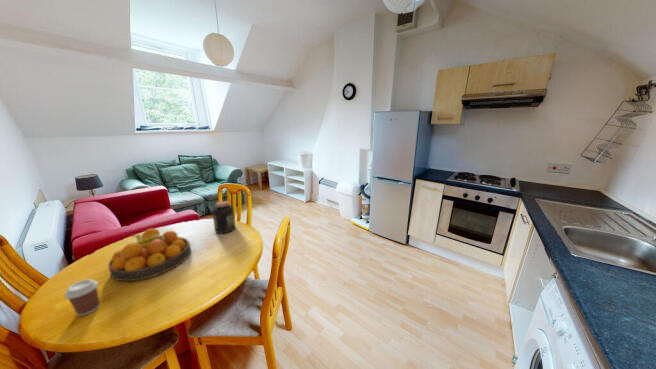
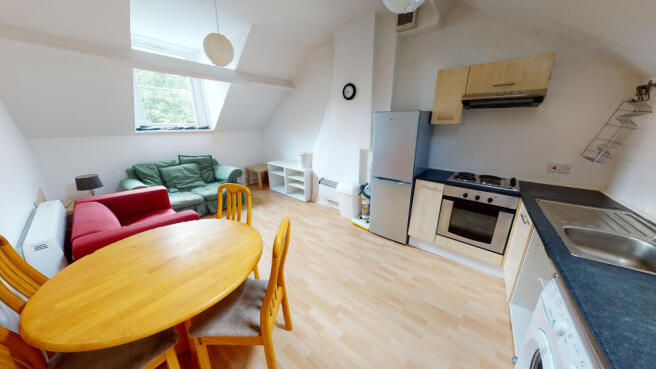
- coffee cup (84, 297)
- fruit bowl (151, 247)
- jar (223, 216)
